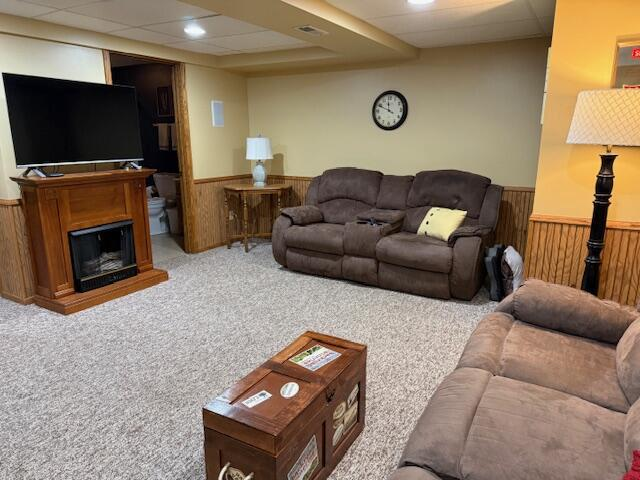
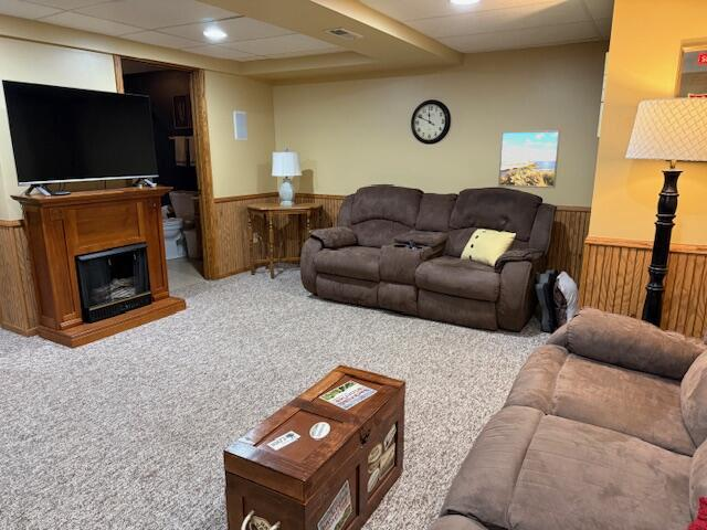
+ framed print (528, 159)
